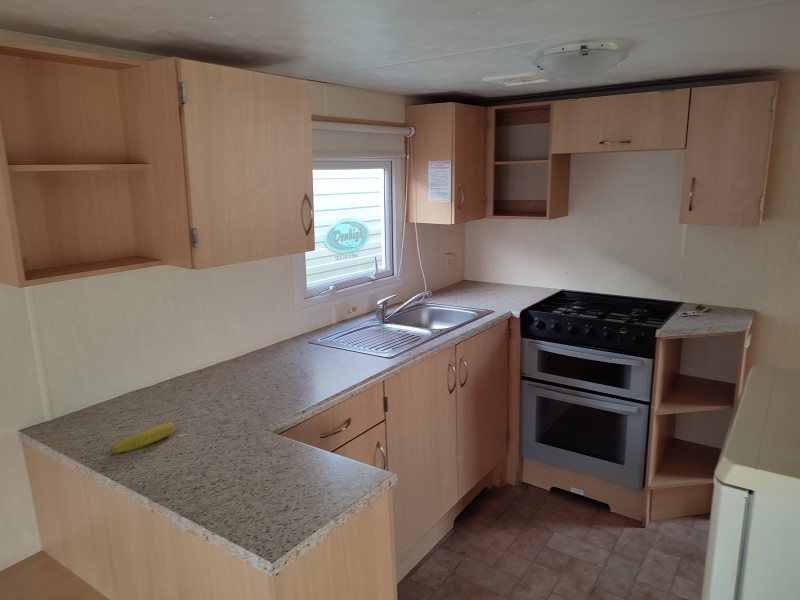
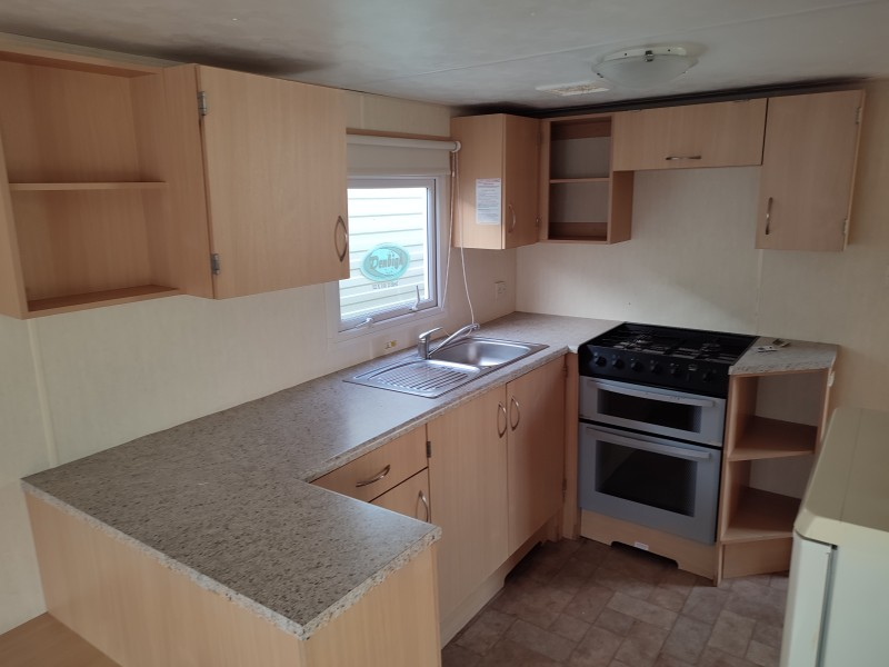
- fruit (147, 435)
